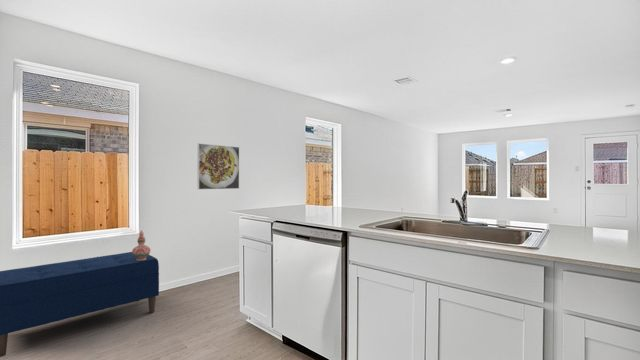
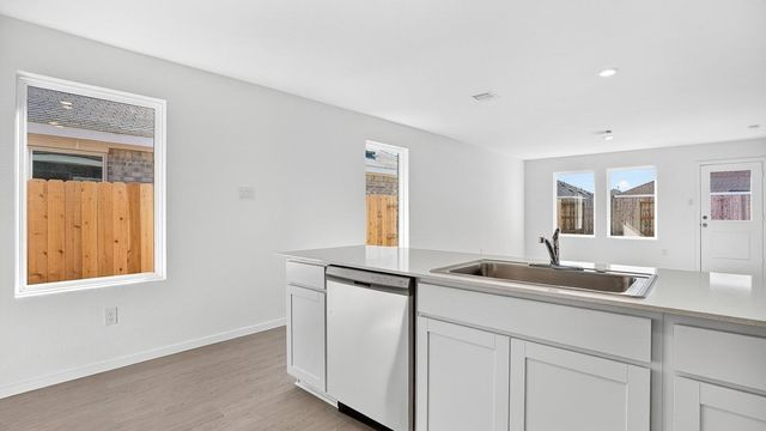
- bench (82, 294)
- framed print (219, 167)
- decorative vase (141, 244)
